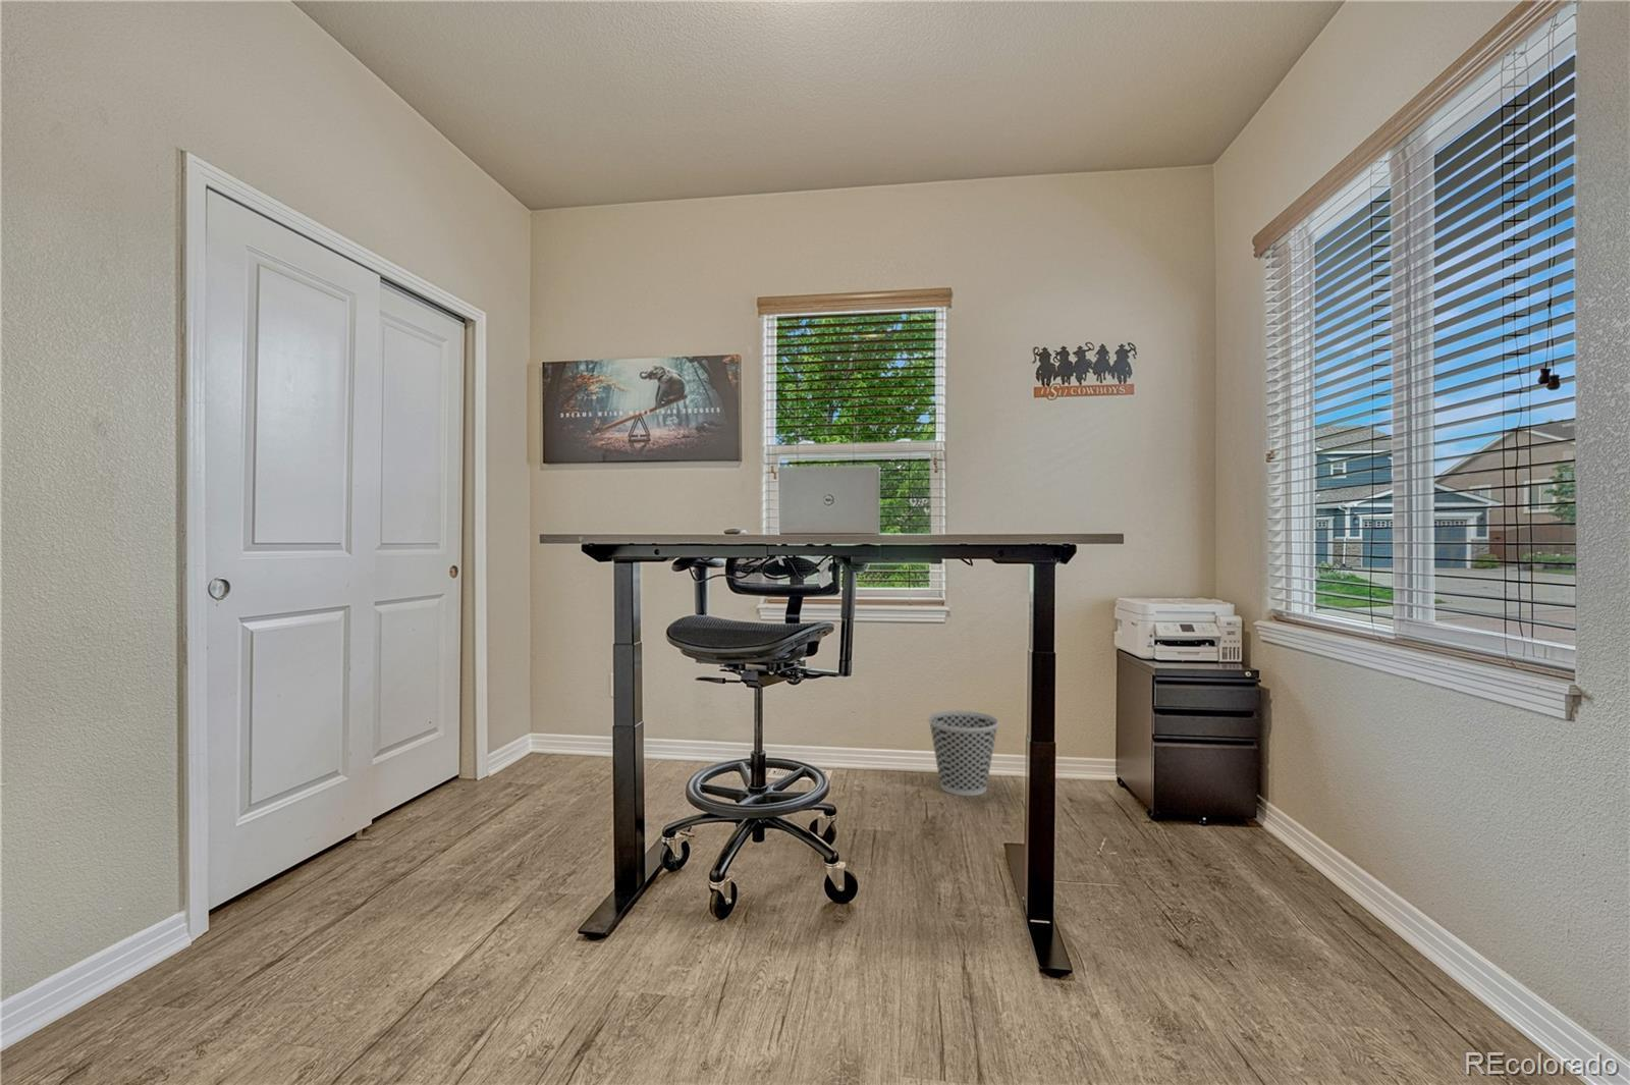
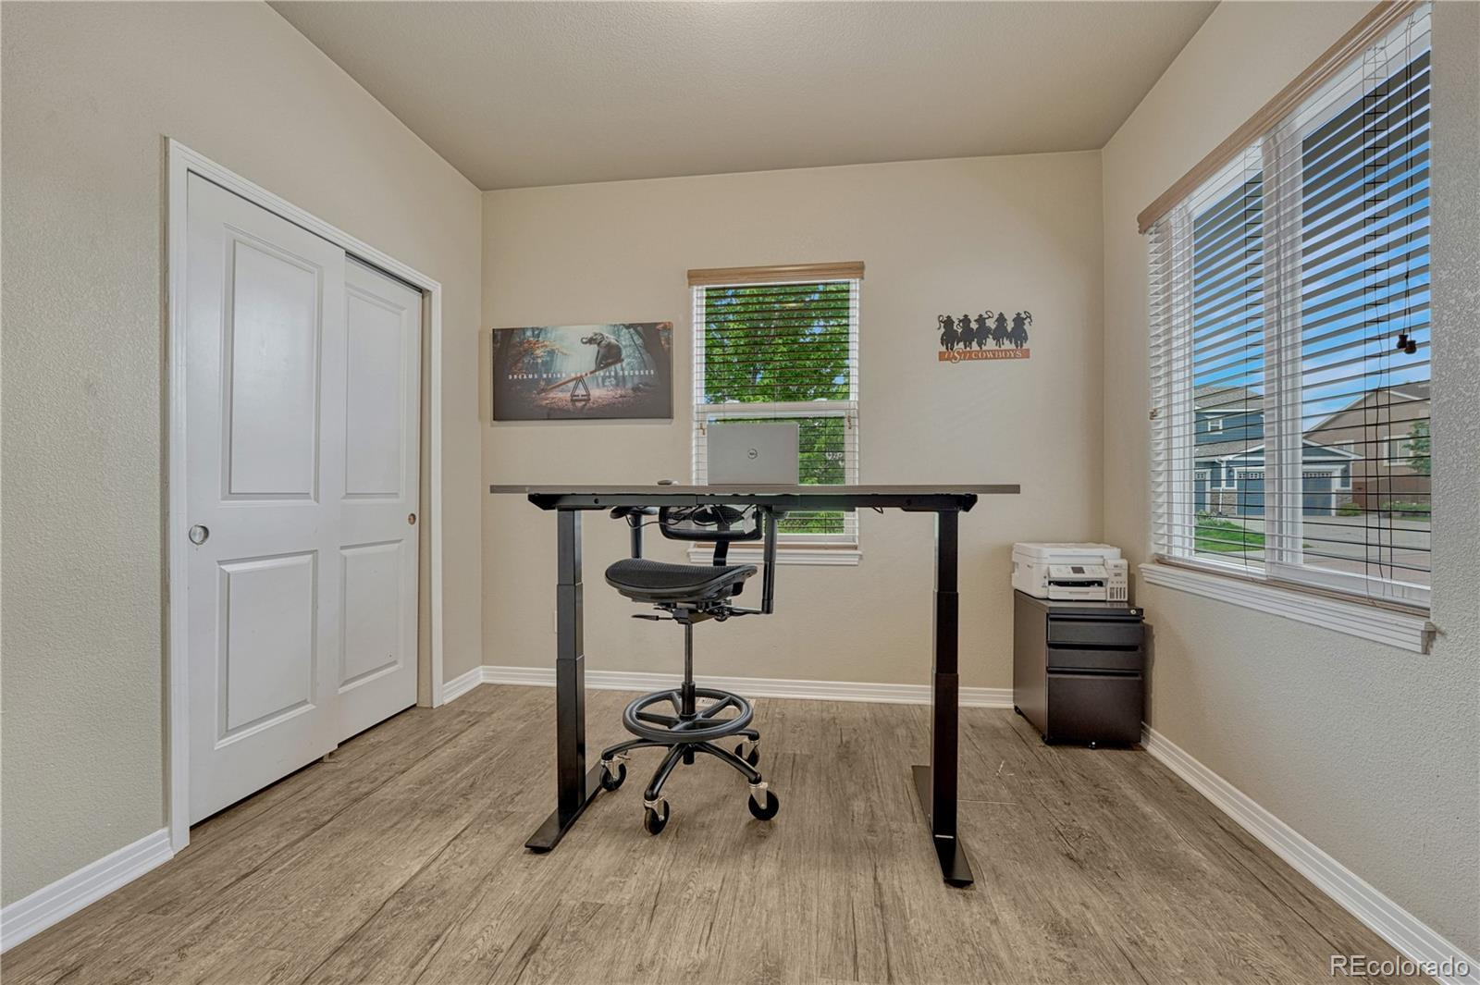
- wastebasket (963, 753)
